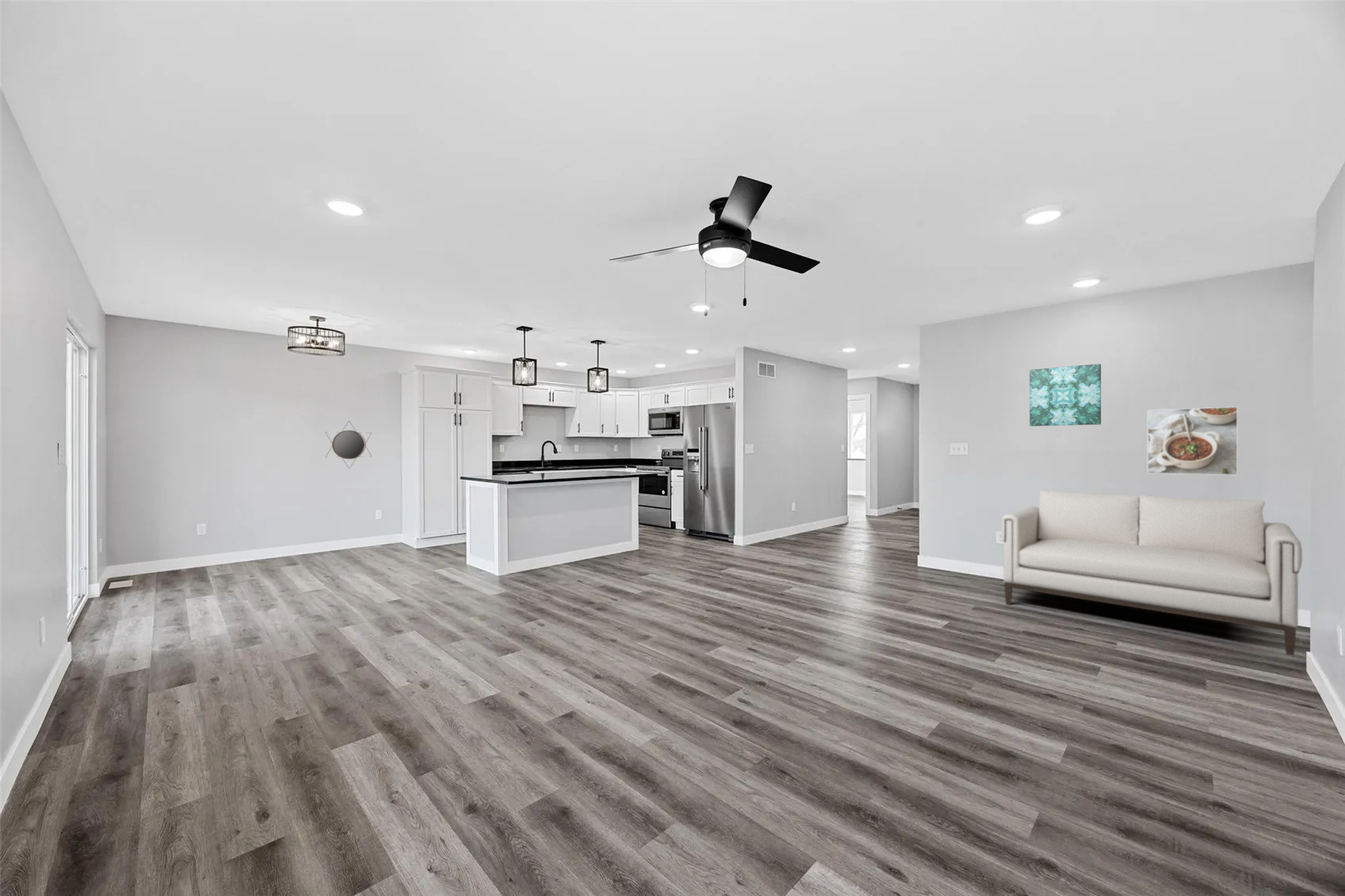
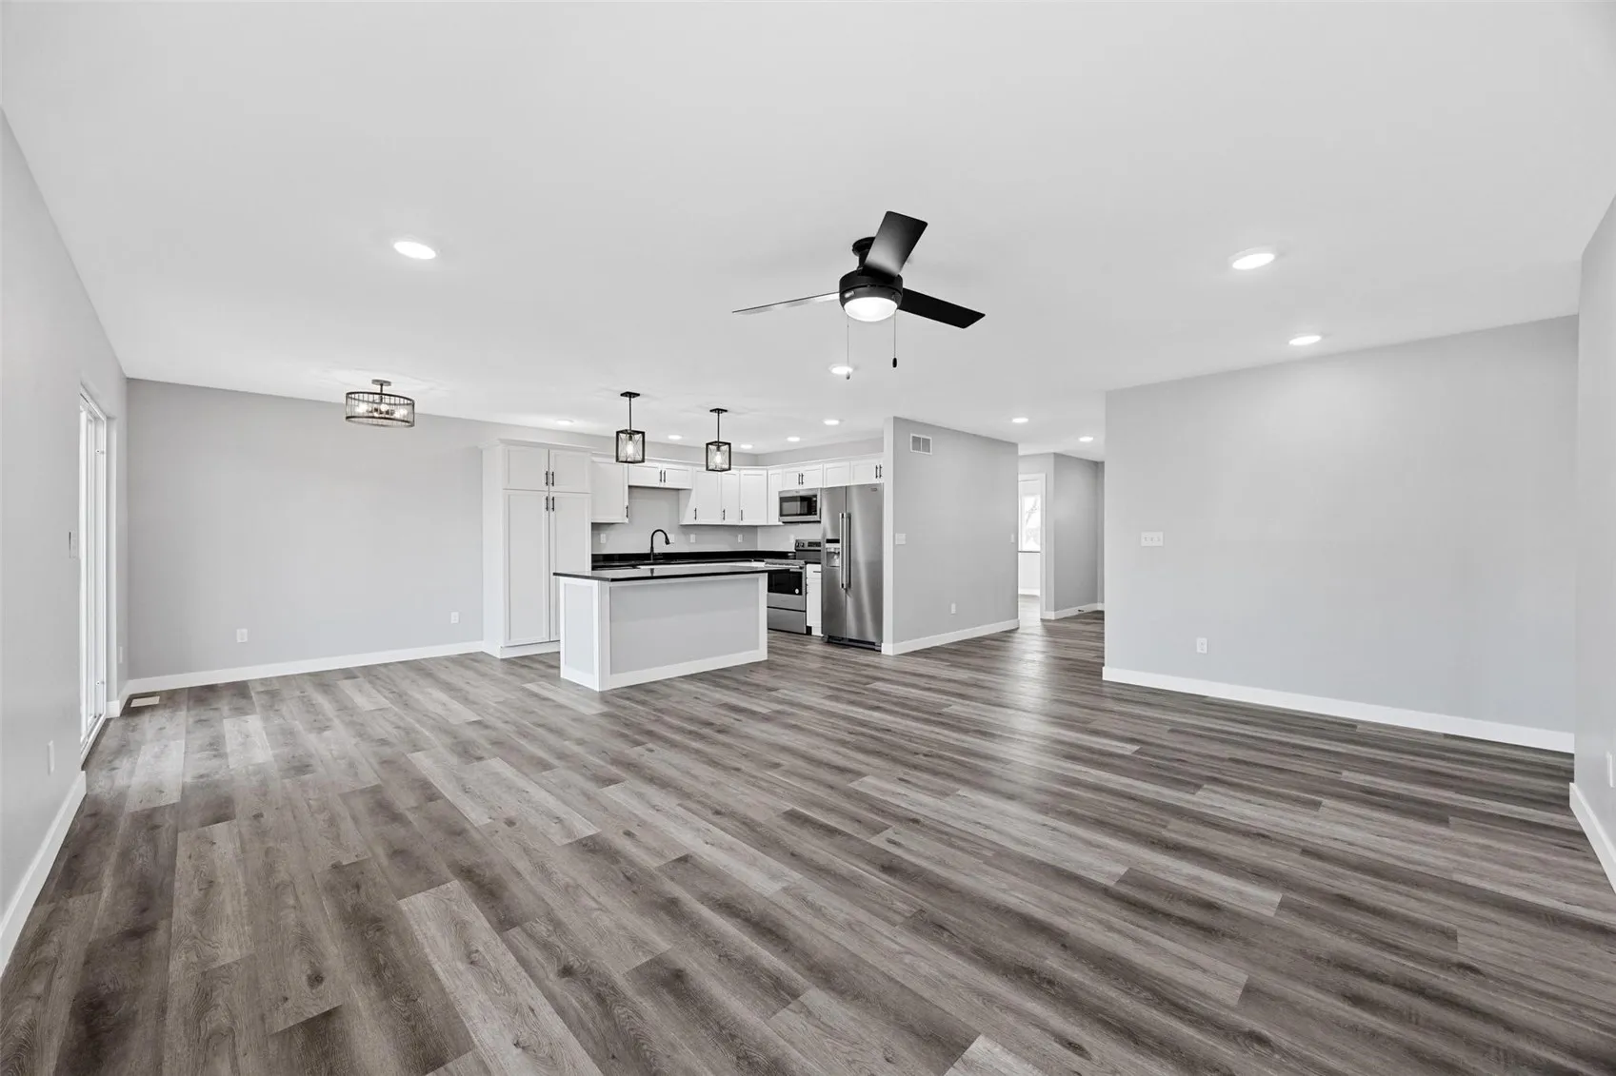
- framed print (1190, 441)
- sofa (1136, 555)
- home mirror (349, 444)
- wall art (1064, 396)
